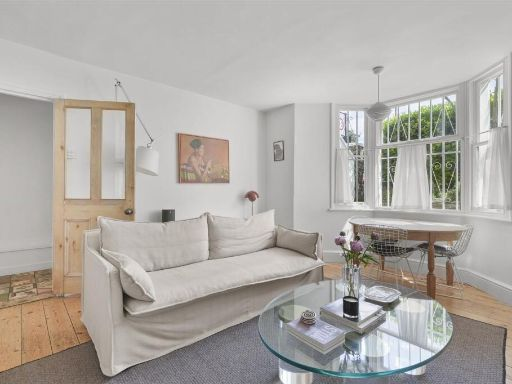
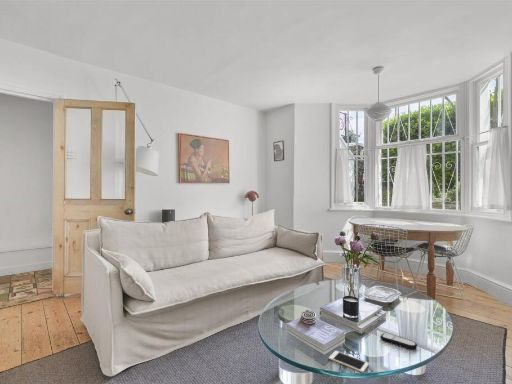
+ remote control (398, 340)
+ cell phone (348, 360)
